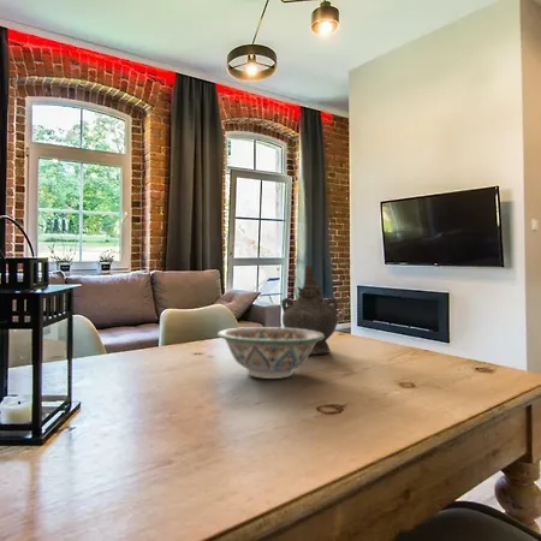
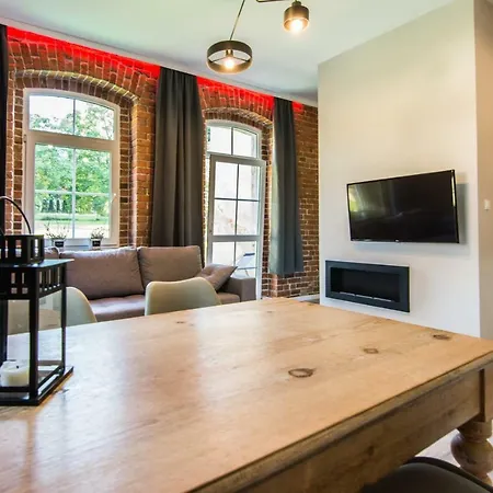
- decorative bowl (270, 352)
- ceremonial vessel (310, 308)
